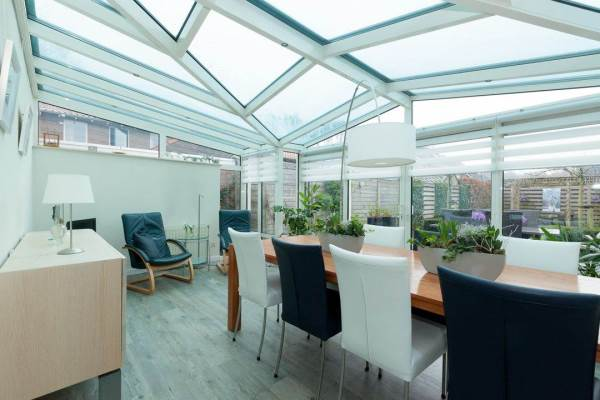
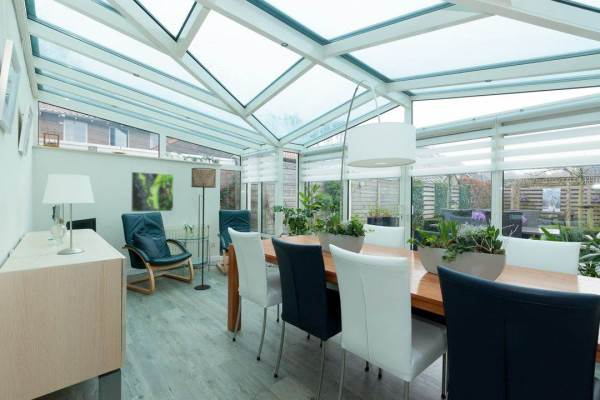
+ floor lamp (203, 228)
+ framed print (153, 192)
